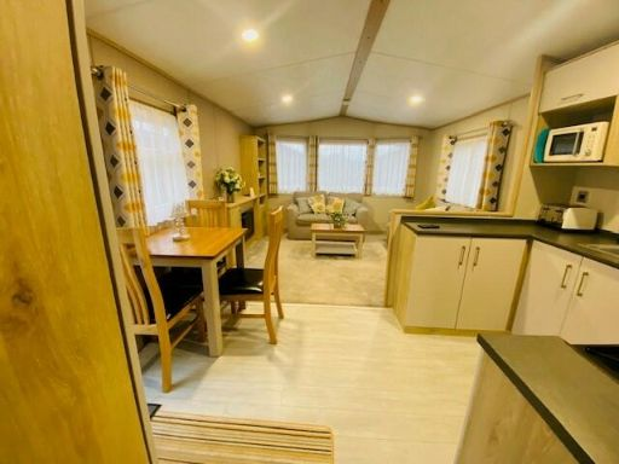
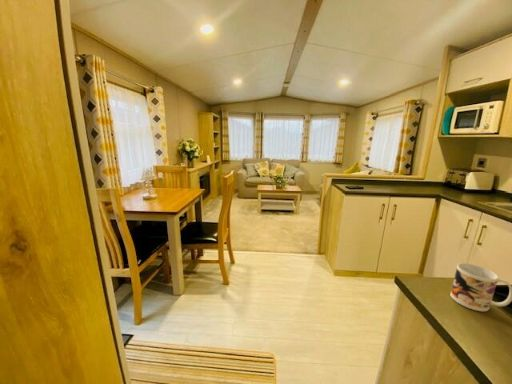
+ mug (481, 288)
